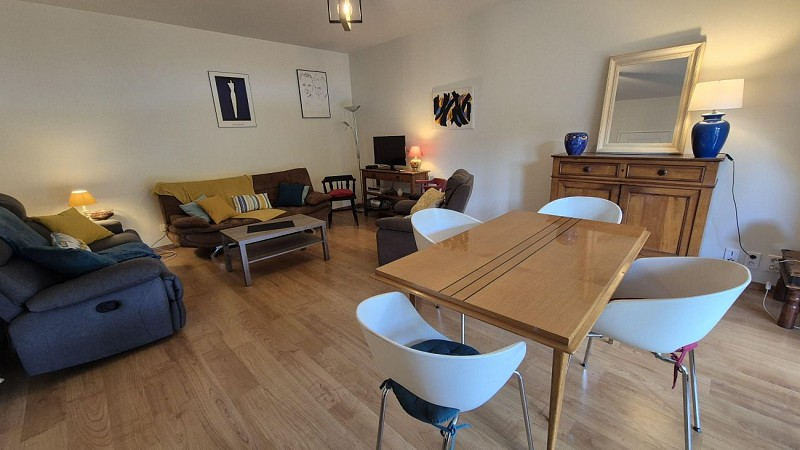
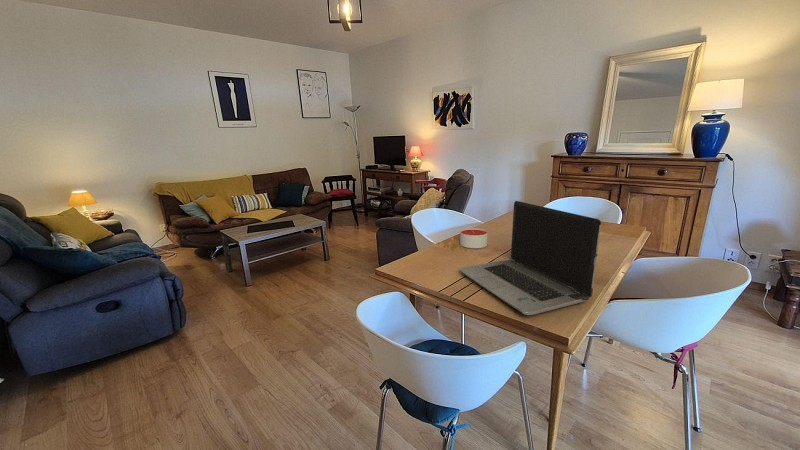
+ laptop computer (519, 250)
+ candle (473, 237)
